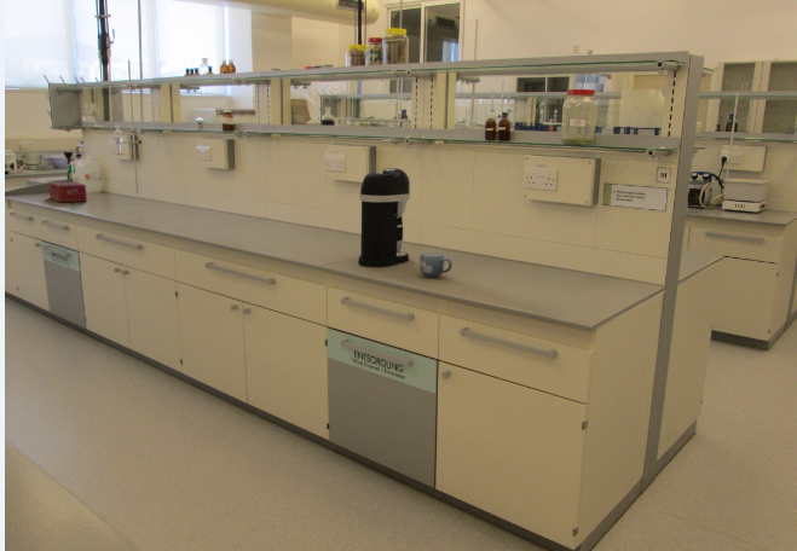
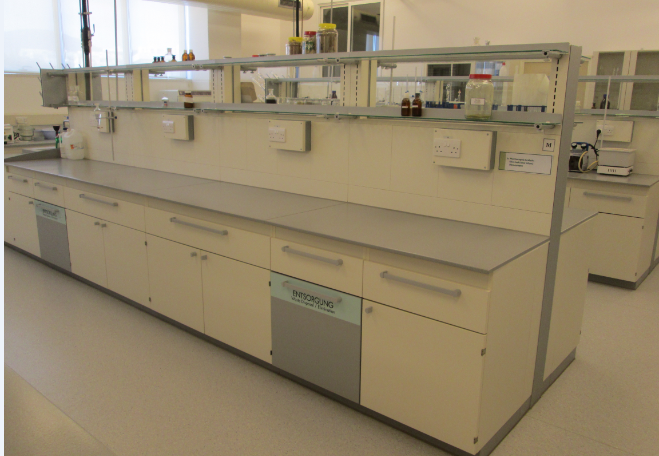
- mug (435, 266)
- coffee maker (385, 215)
- tissue box (67, 191)
